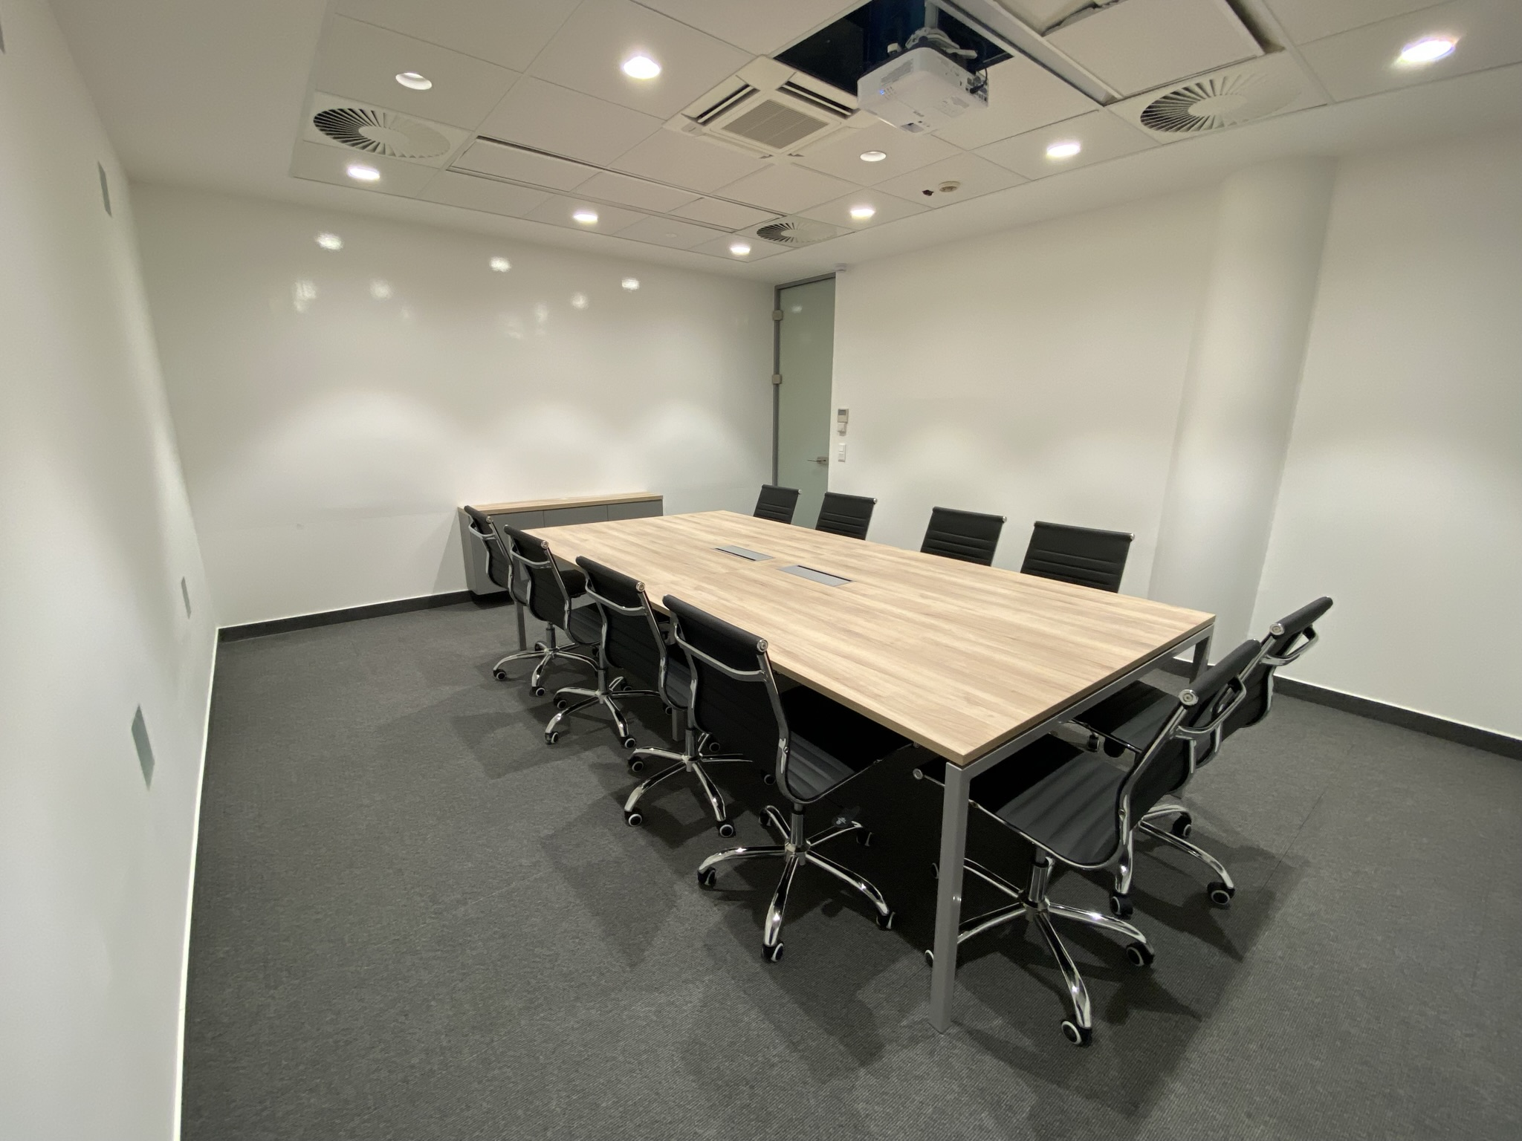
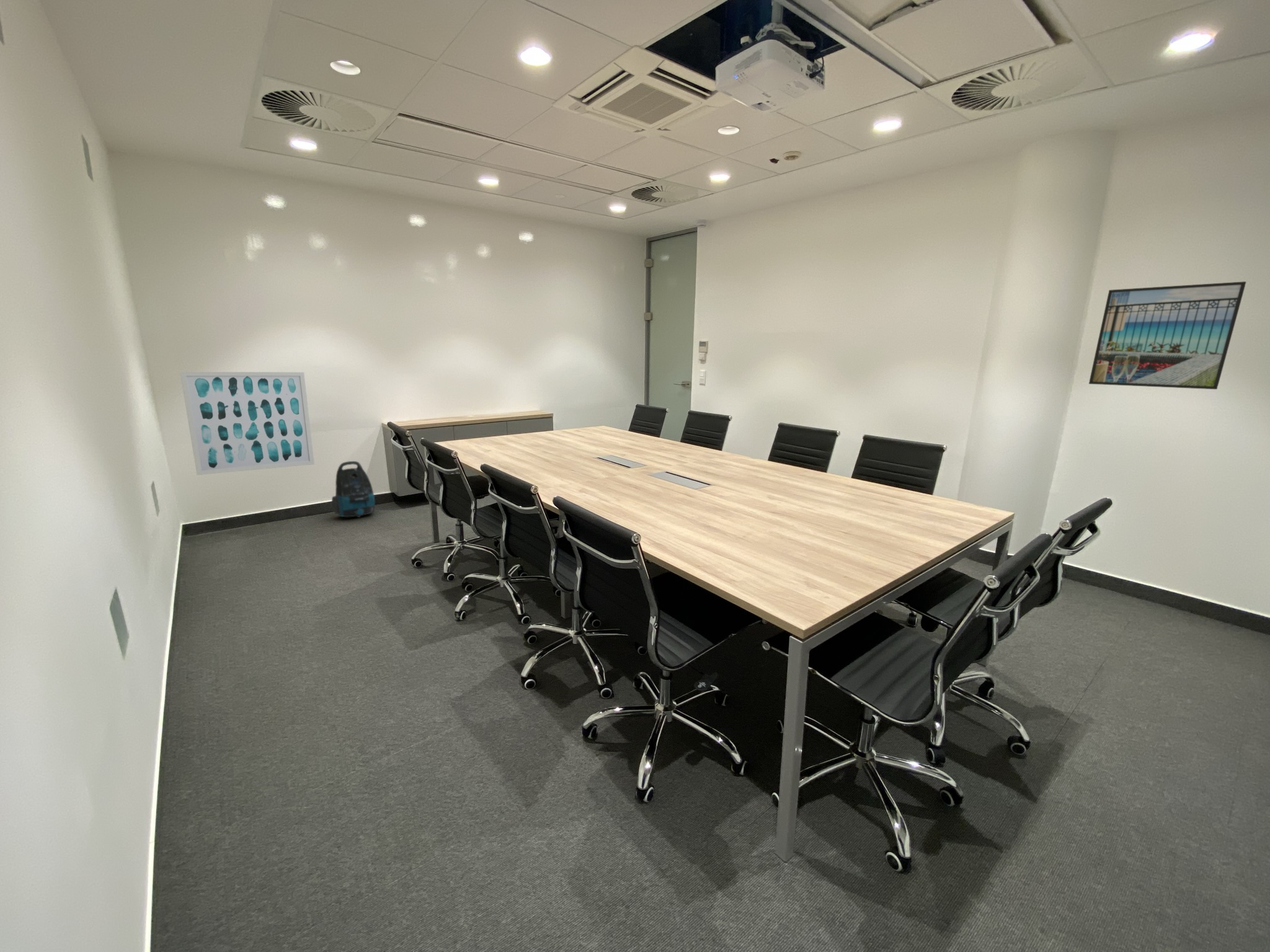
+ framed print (1160, 337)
+ wall art (252, 421)
+ vacuum cleaner (353, 489)
